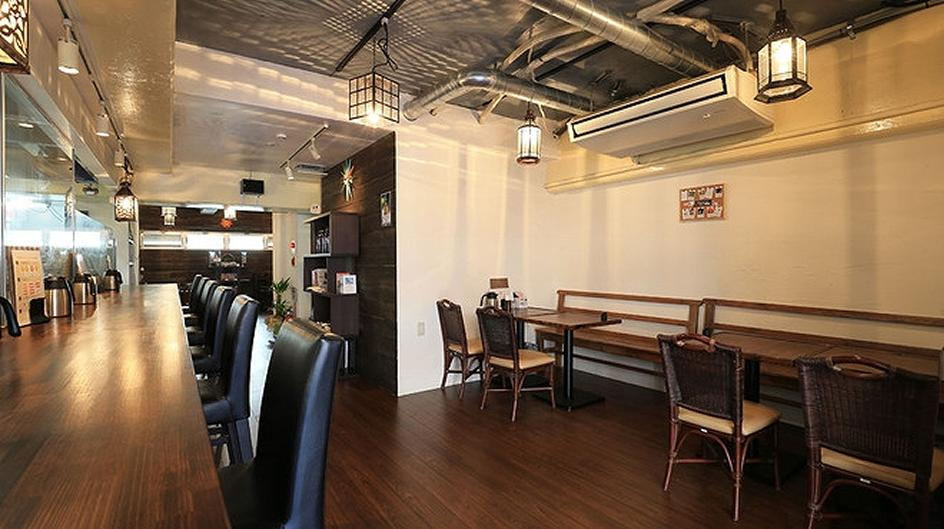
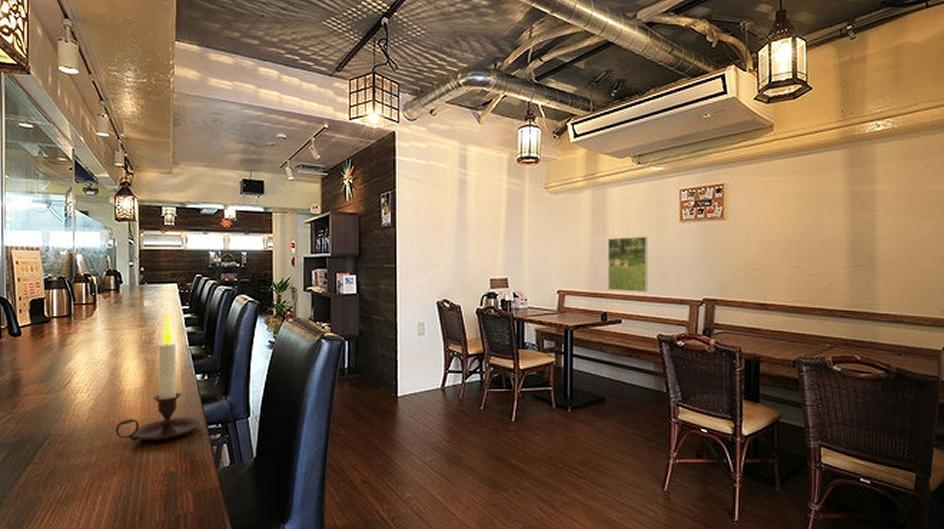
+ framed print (627, 264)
+ candle (159, 375)
